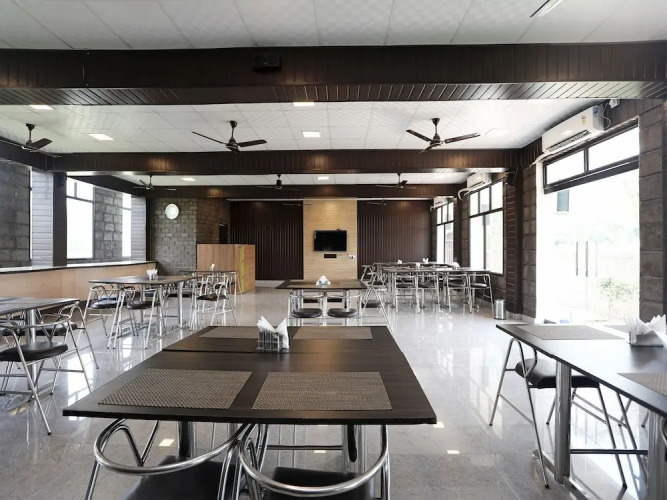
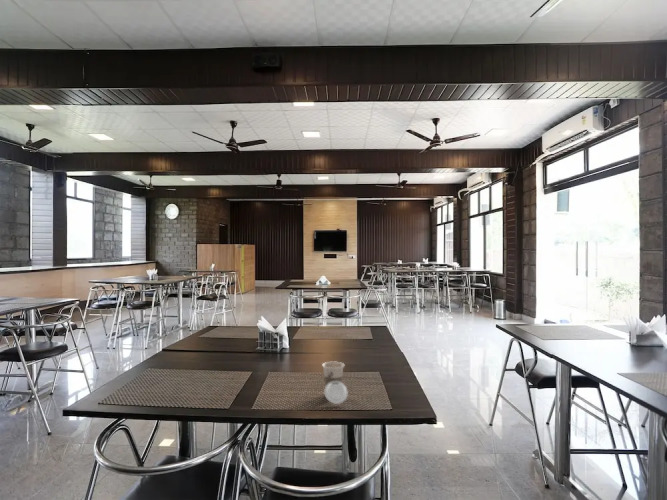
+ cup (334, 381)
